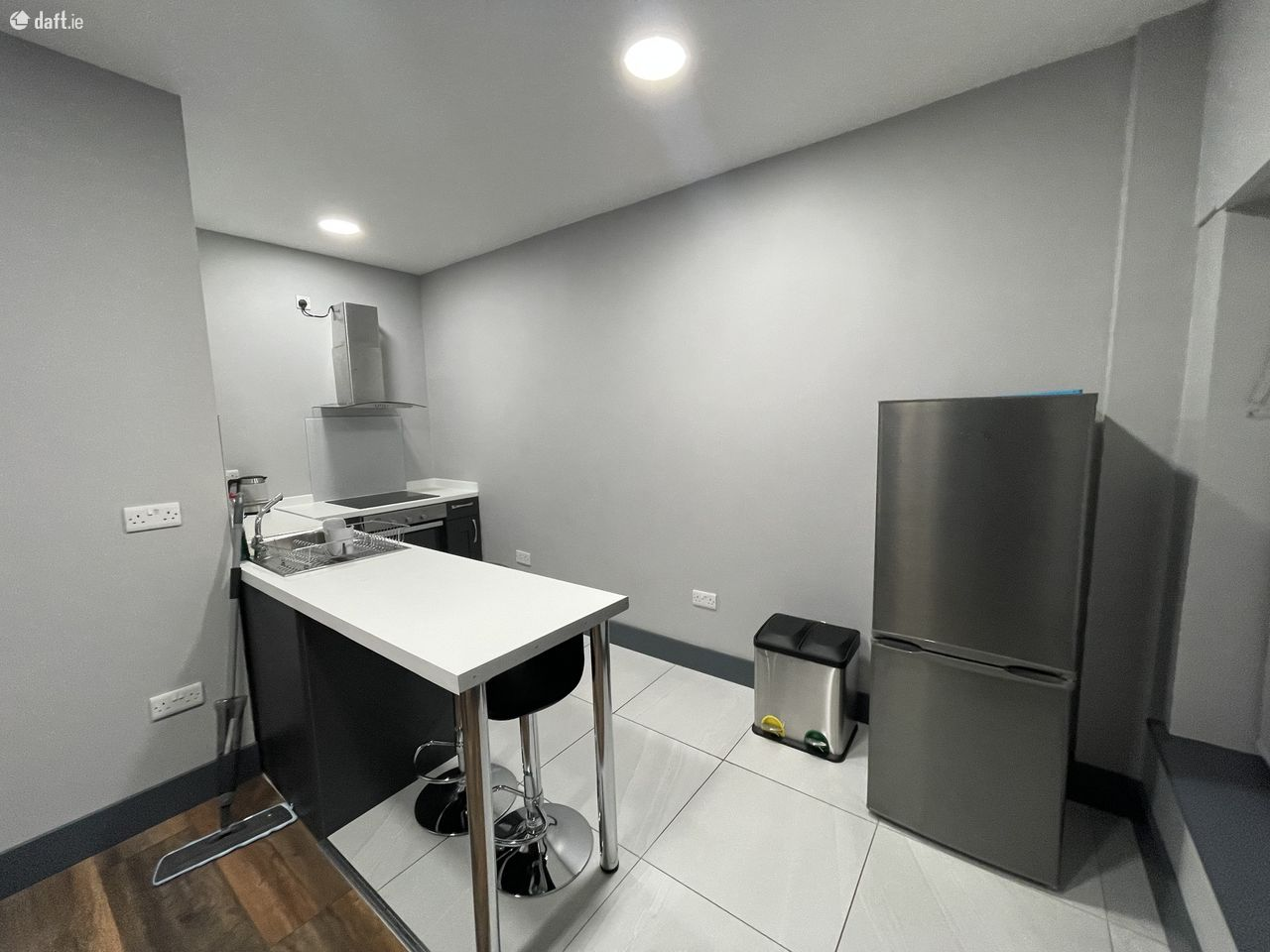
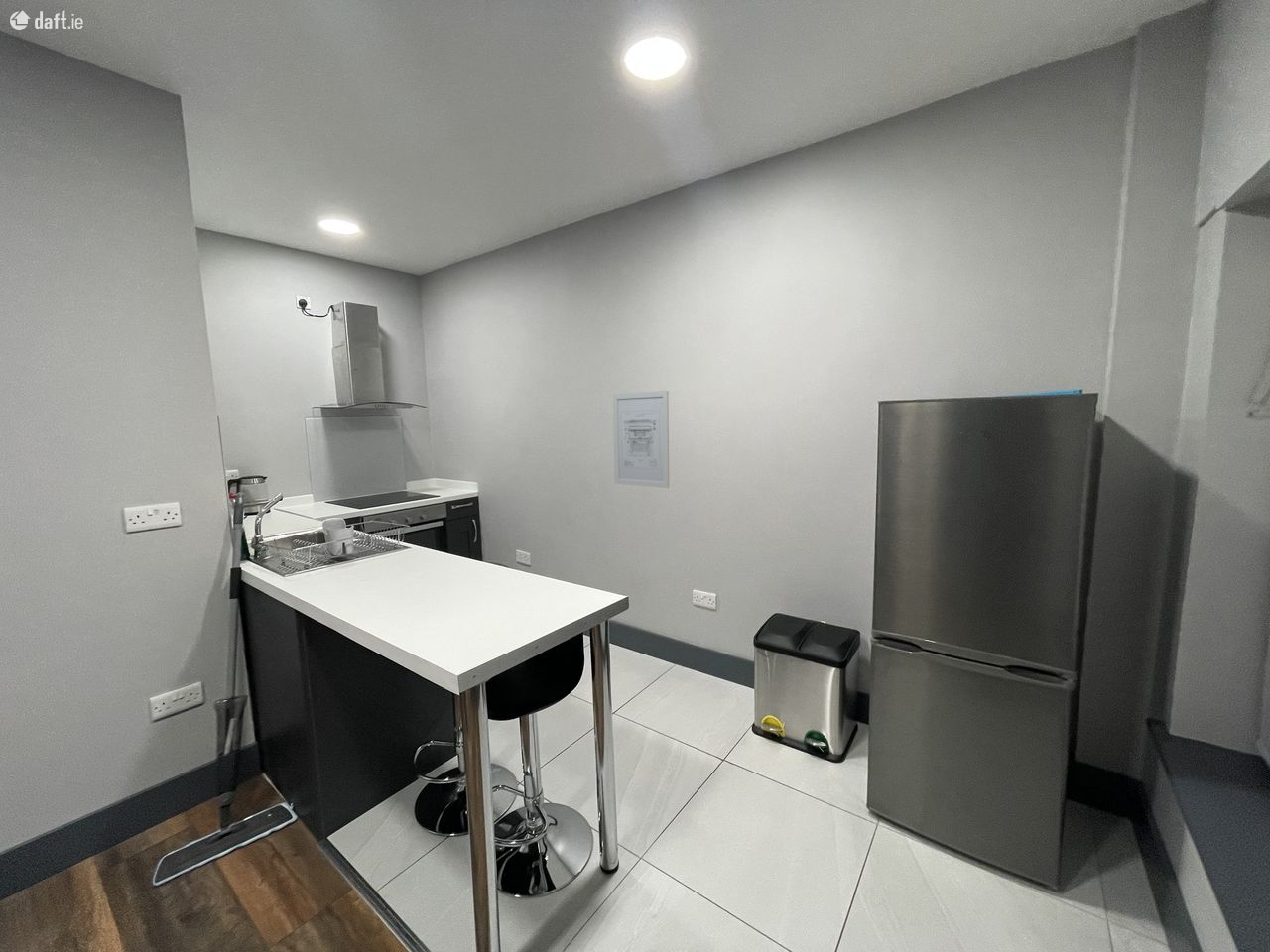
+ wall art (640, 439)
